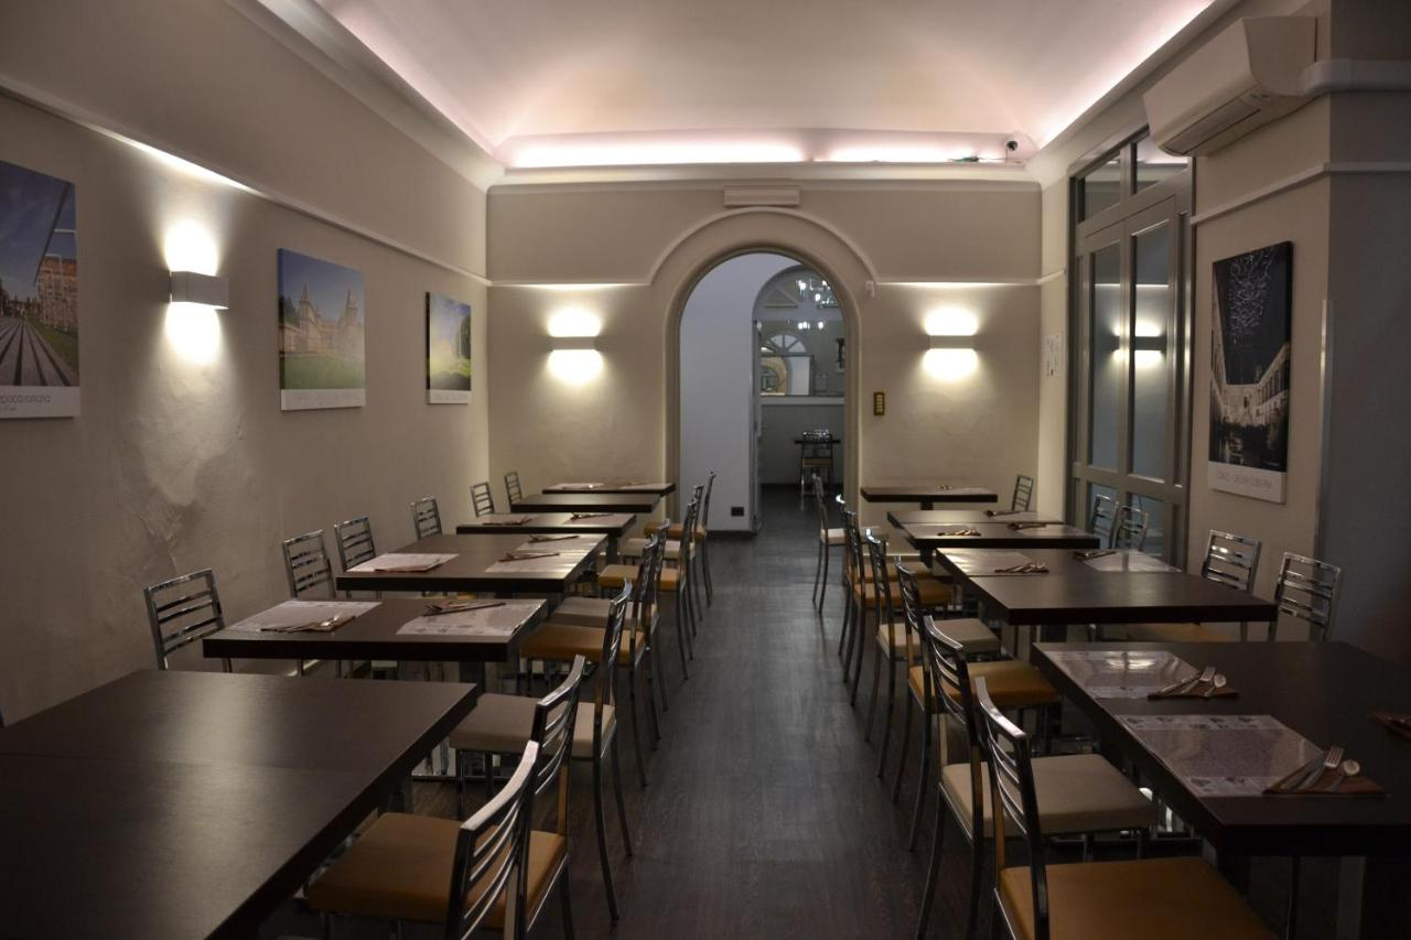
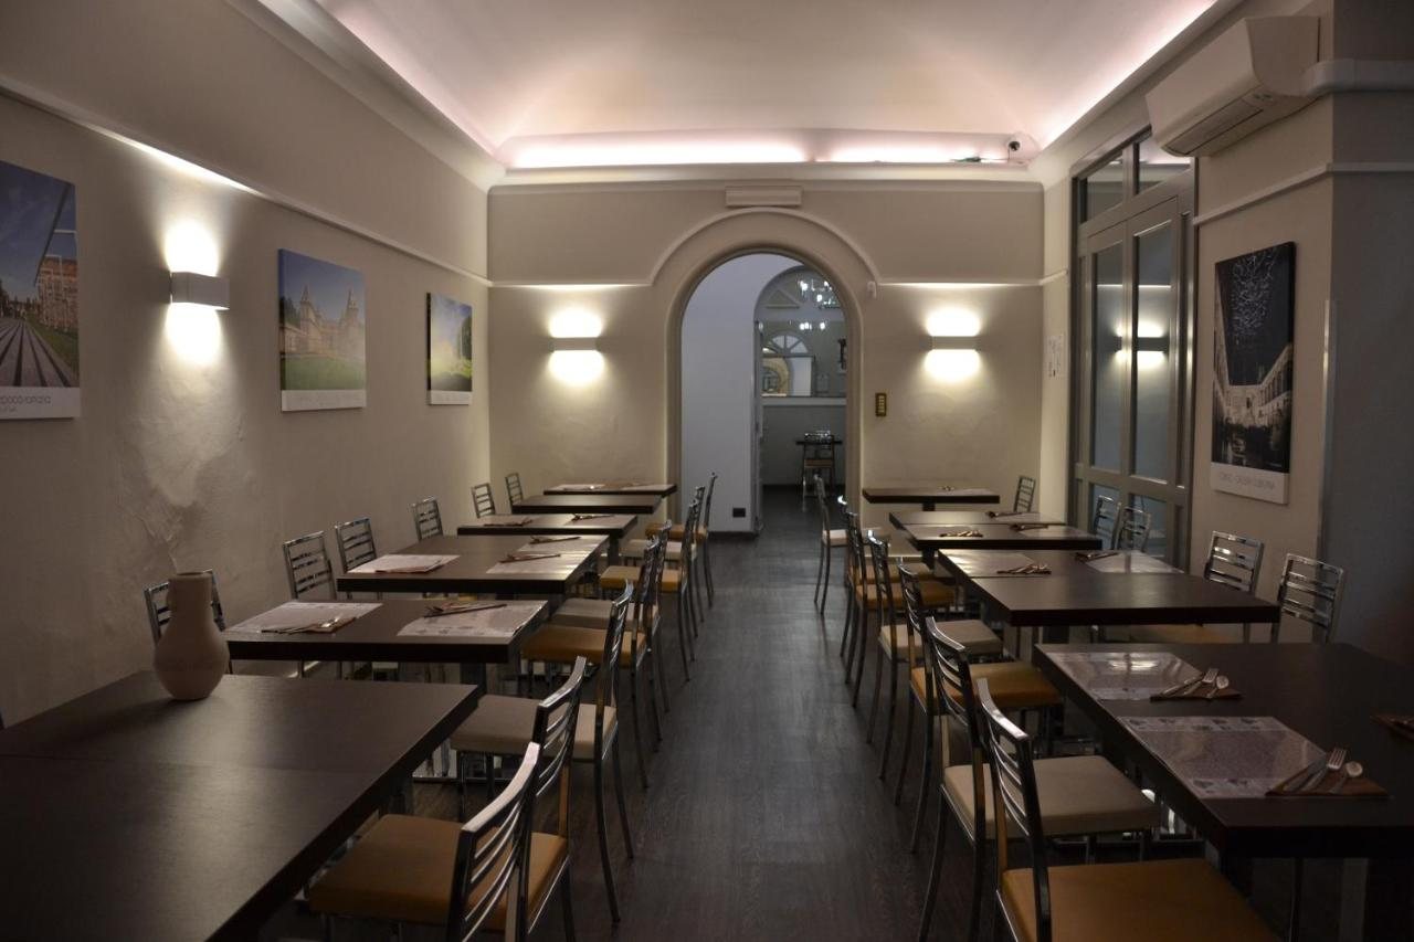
+ vase (191, 635)
